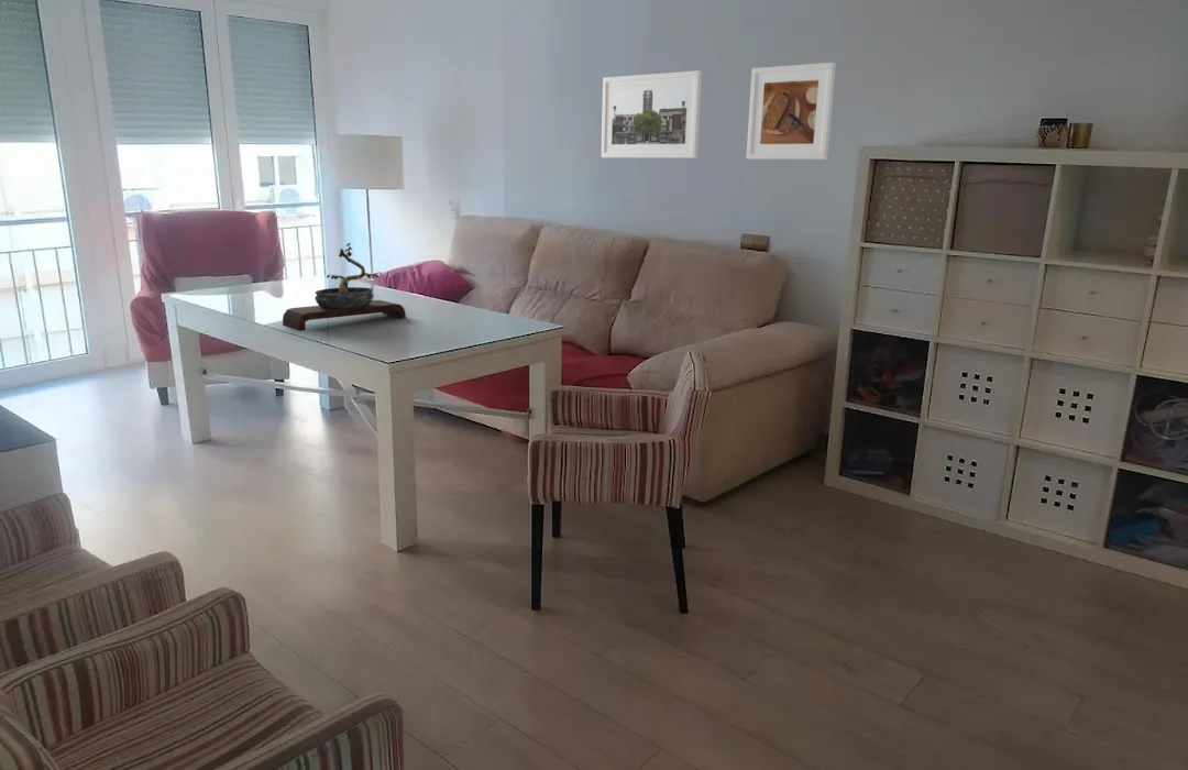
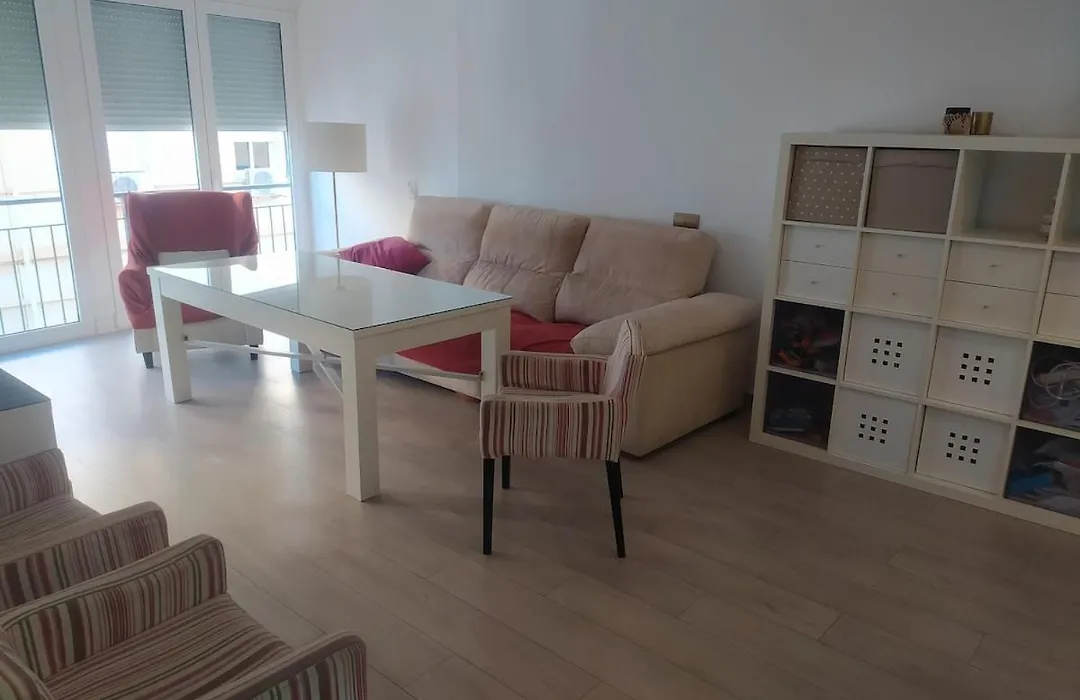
- bonsai tree (343, 283)
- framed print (789, 112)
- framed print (648, 116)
